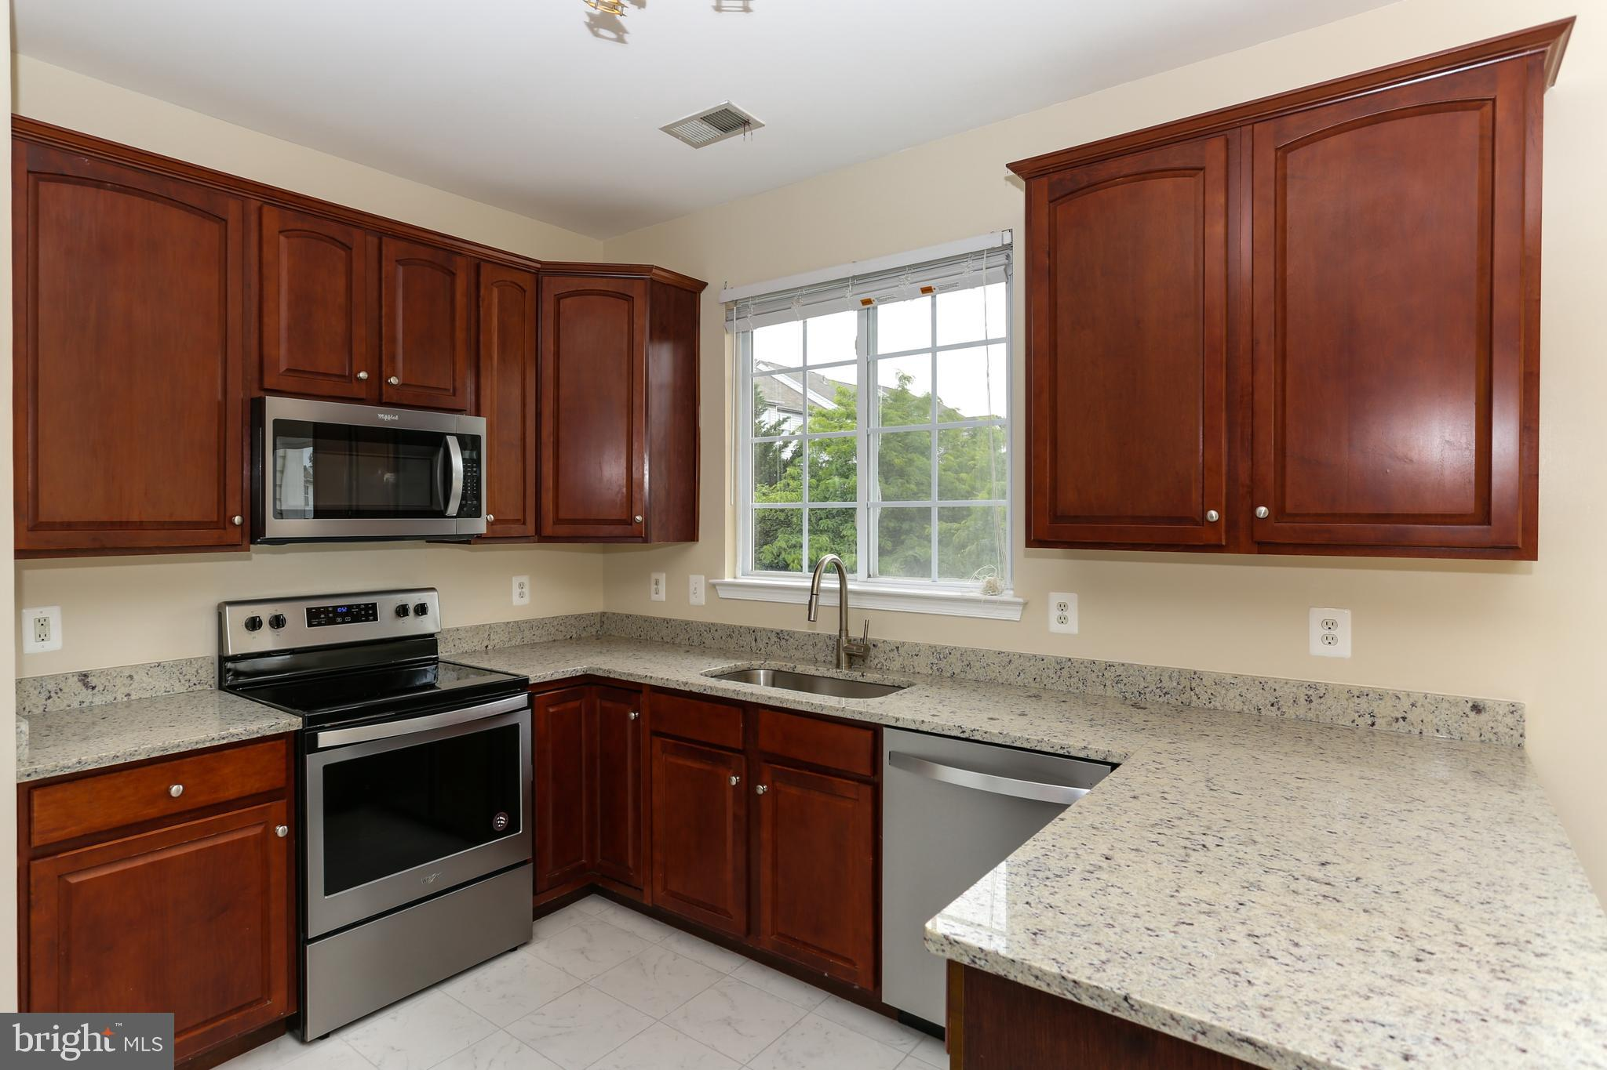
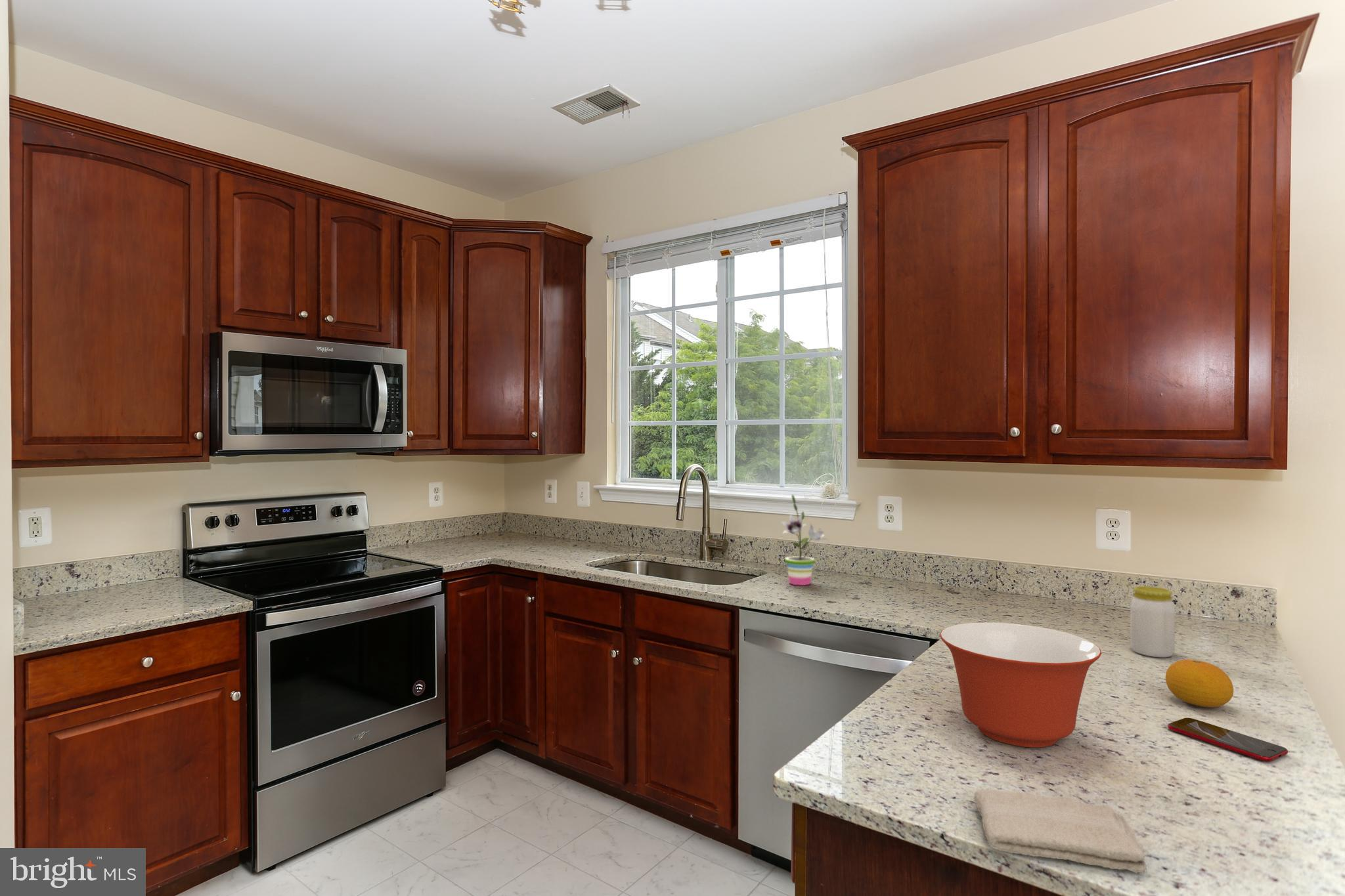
+ mixing bowl (1017, 686)
+ fruit (1198, 683)
+ jar (1152, 621)
+ washcloth (1055, 826)
+ potted plant (805, 540)
+ smartphone (1225, 738)
